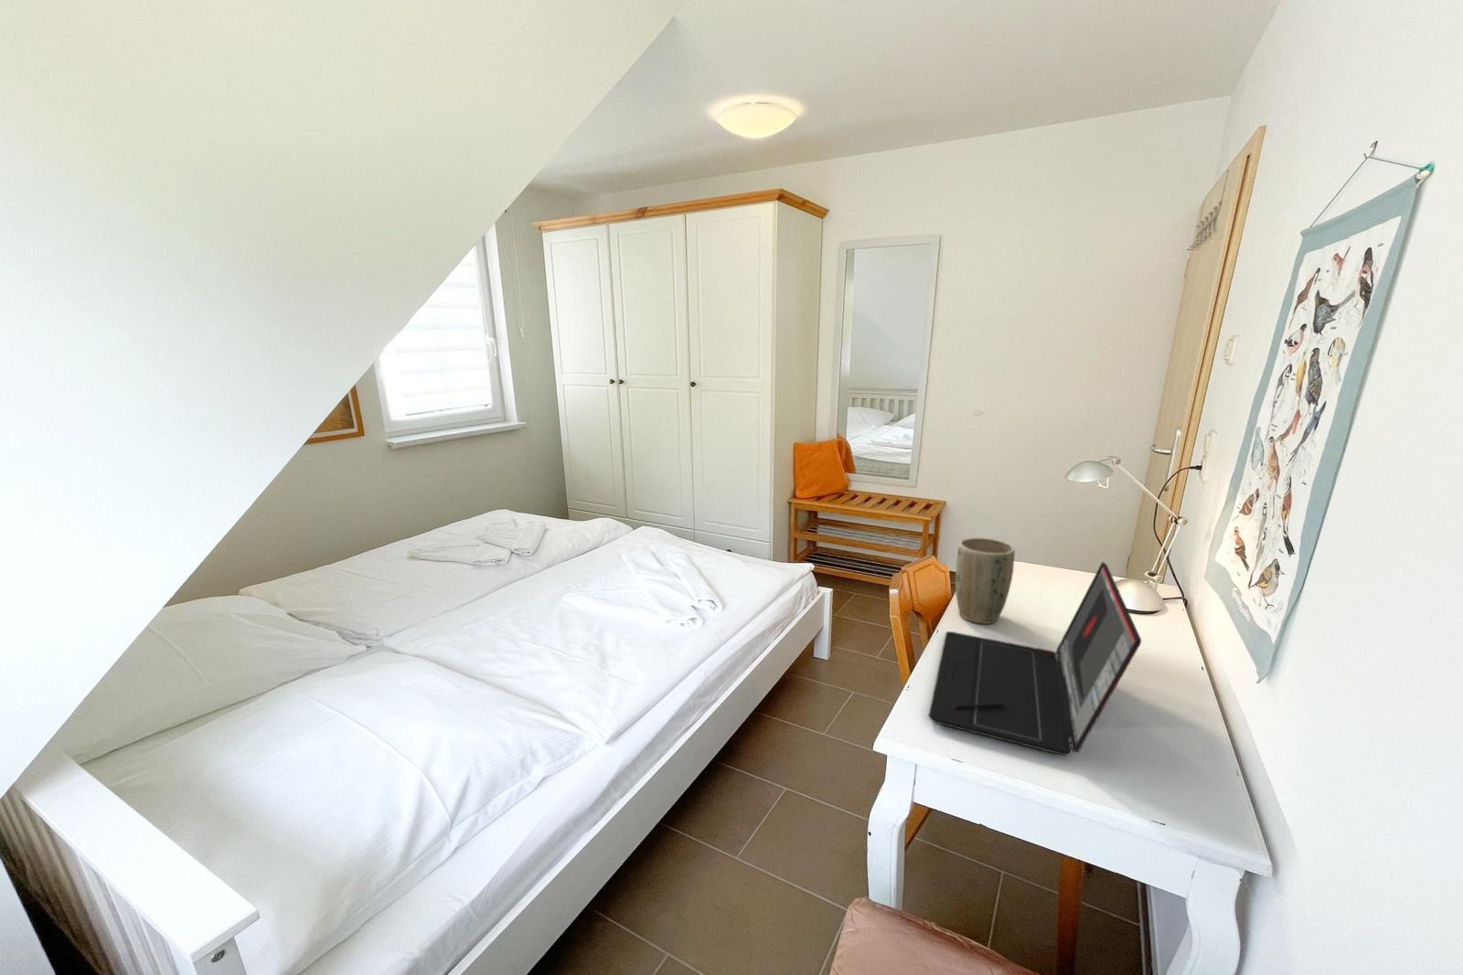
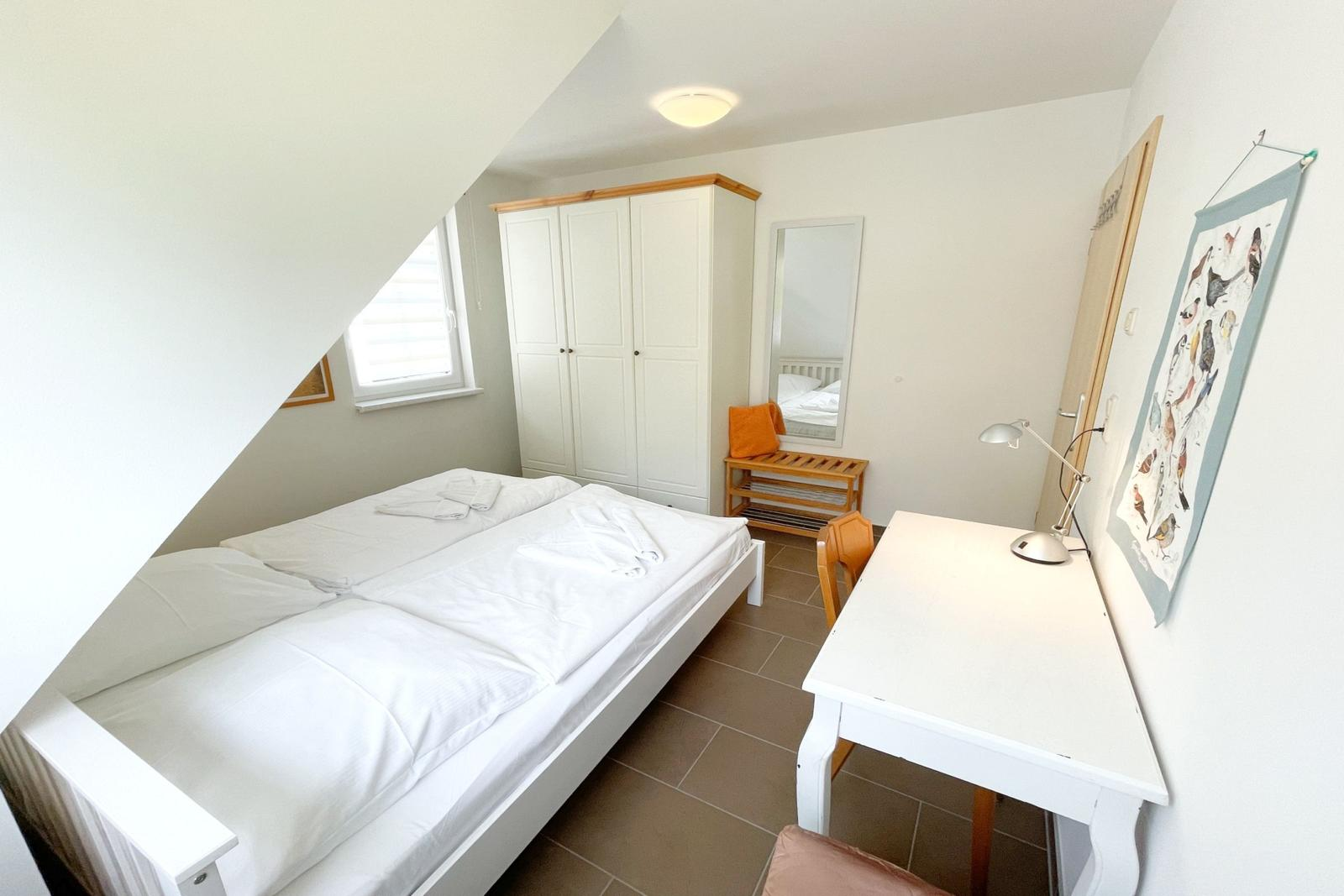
- laptop (1019, 644)
- plant pot (982, 581)
